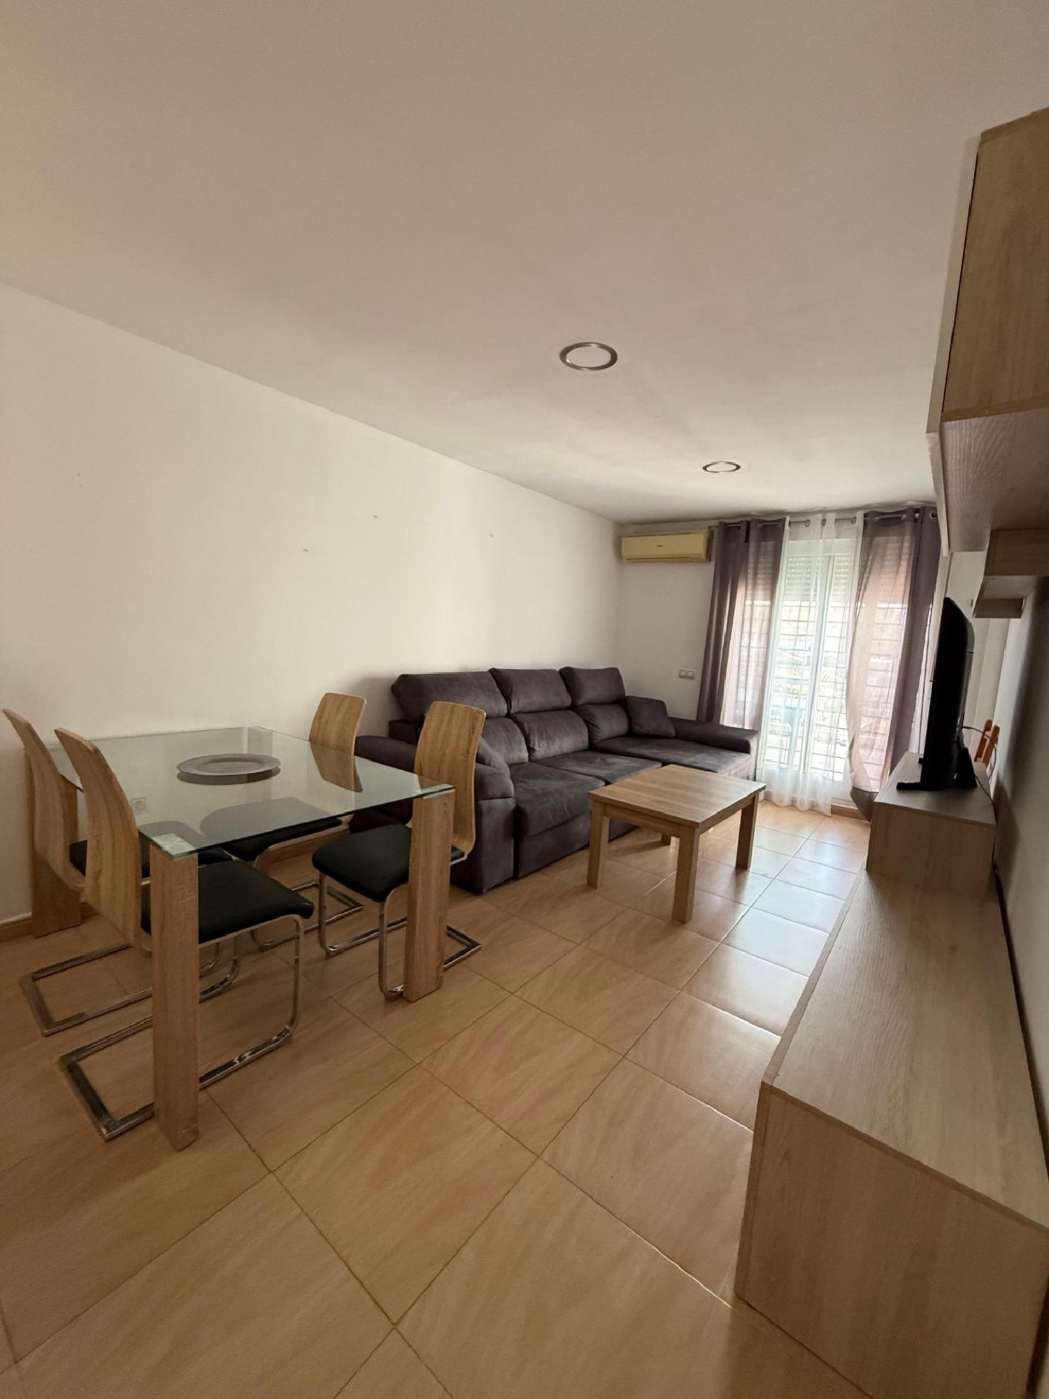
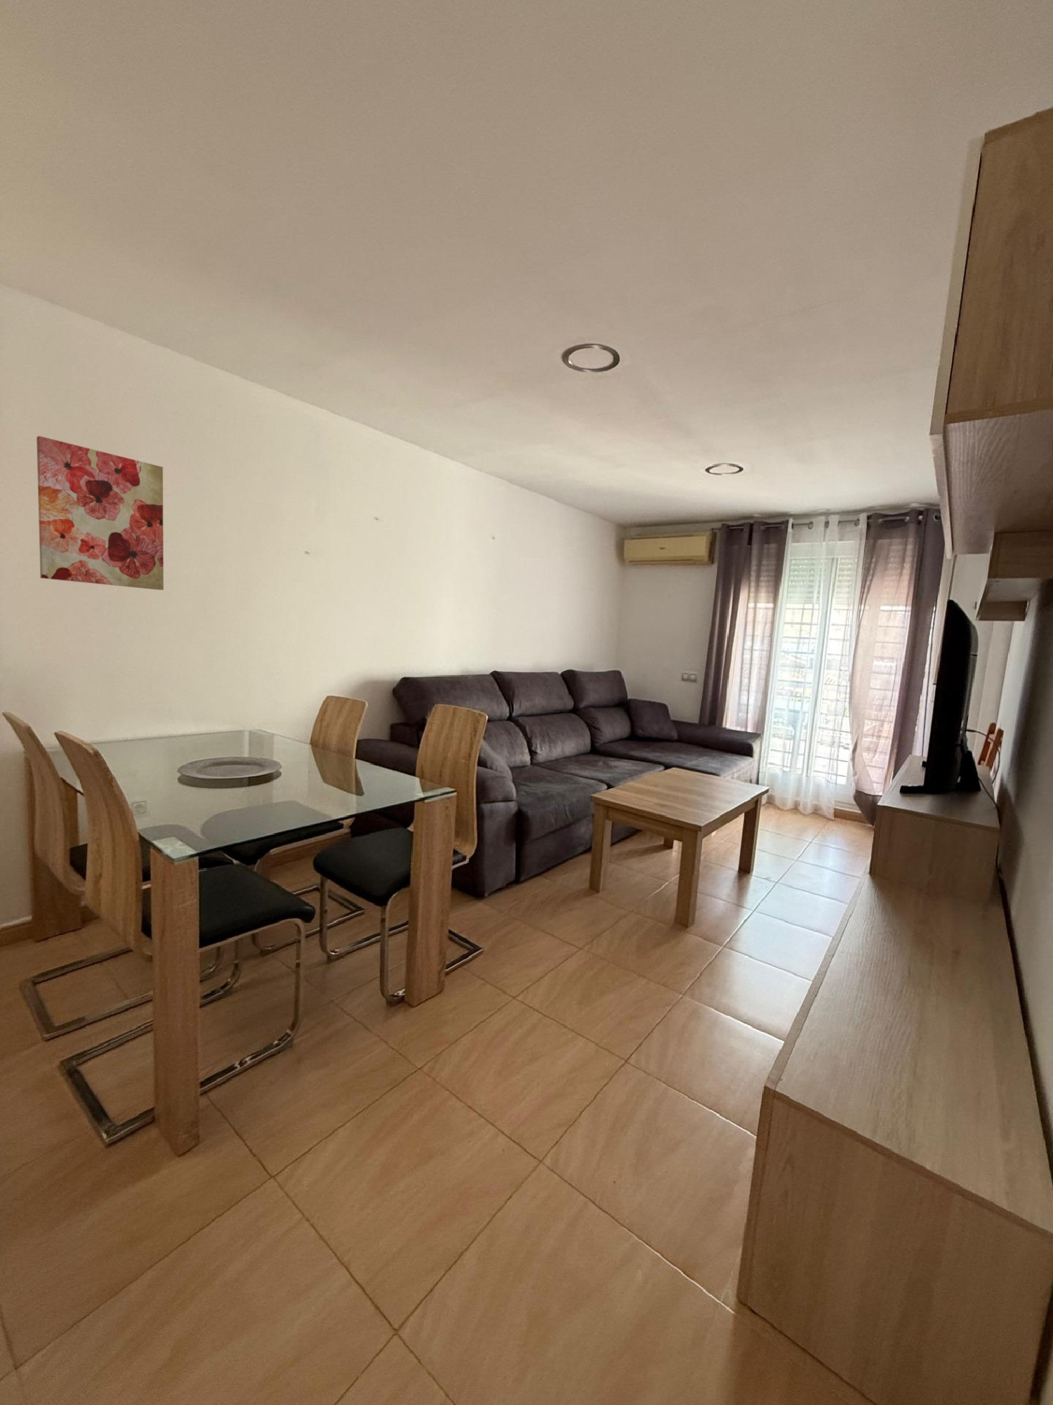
+ wall art (105, 519)
